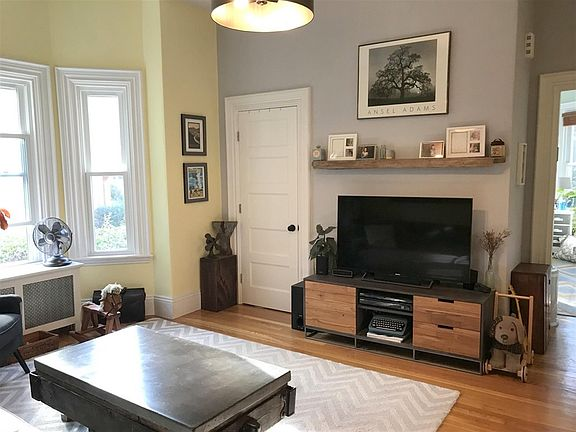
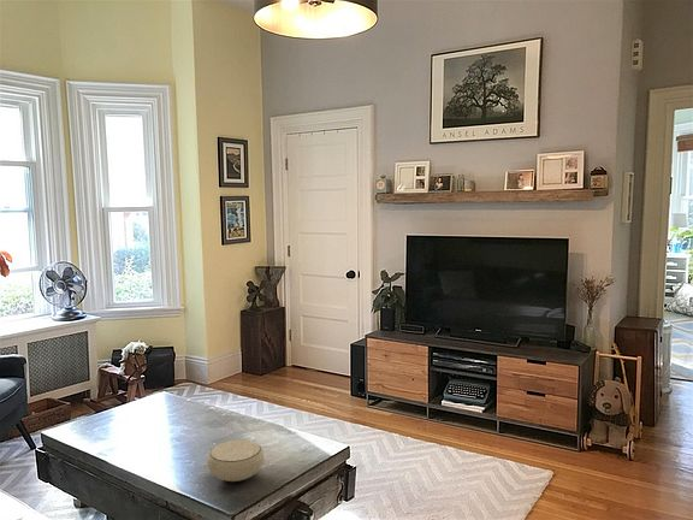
+ bowl (236, 462)
